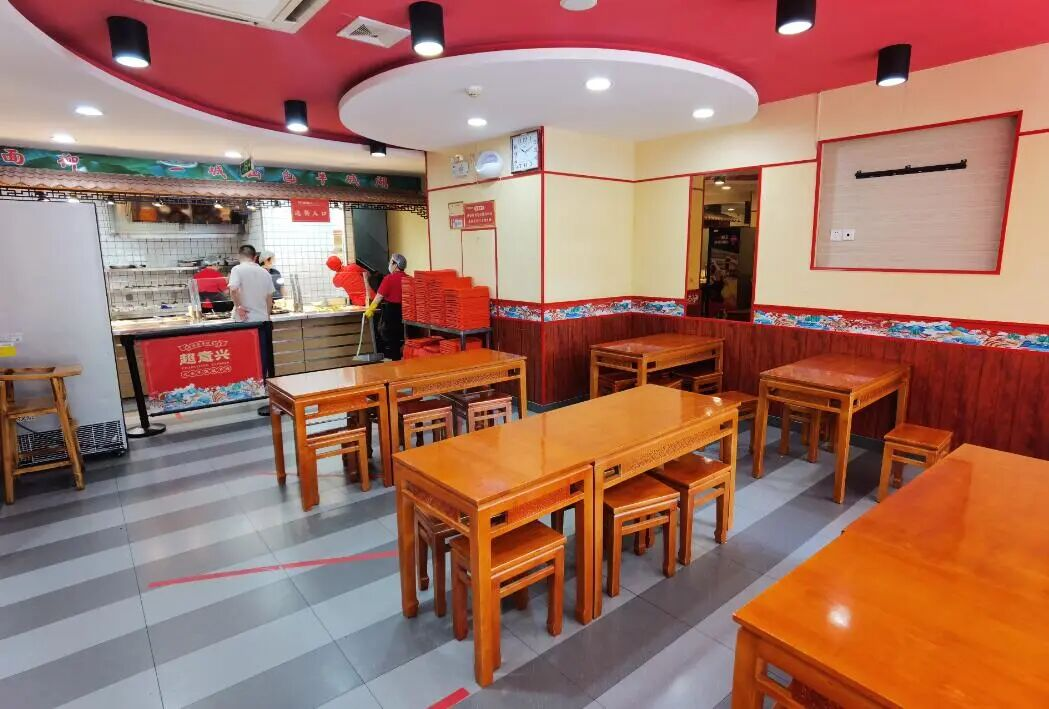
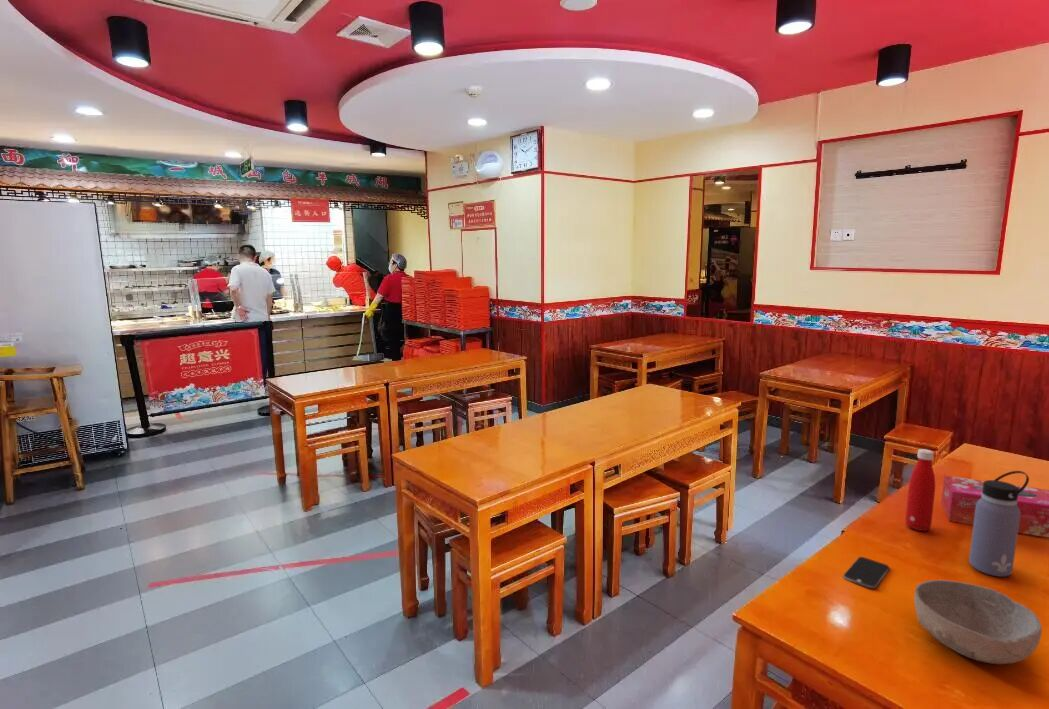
+ tissue box (1017, 505)
+ smartphone (866, 571)
+ bottle (921, 489)
+ bowl (972, 625)
+ water bottle (998, 521)
